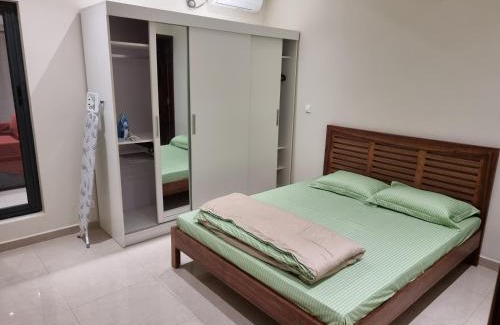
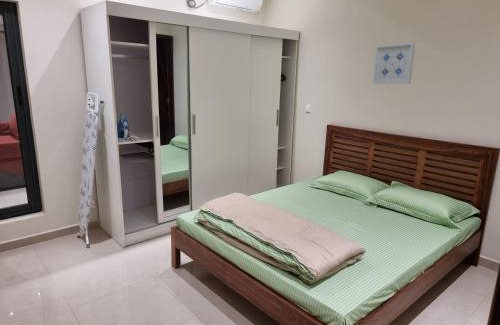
+ wall art (392, 64)
